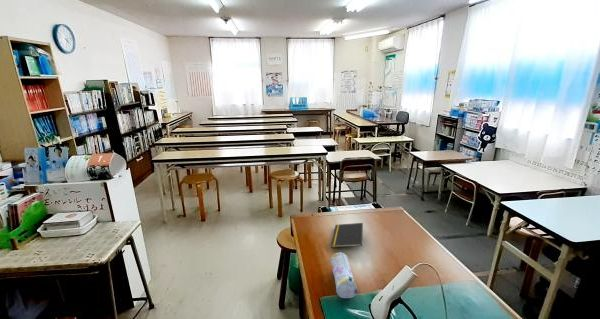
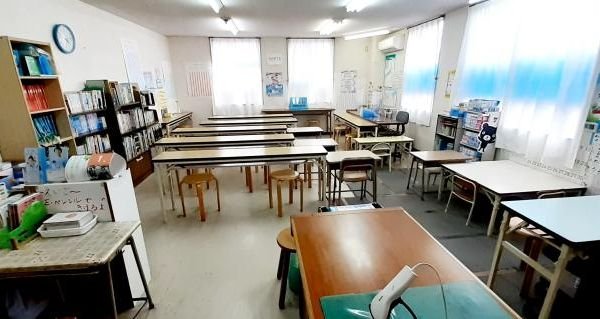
- notepad (347, 234)
- pencil case (342, 273)
